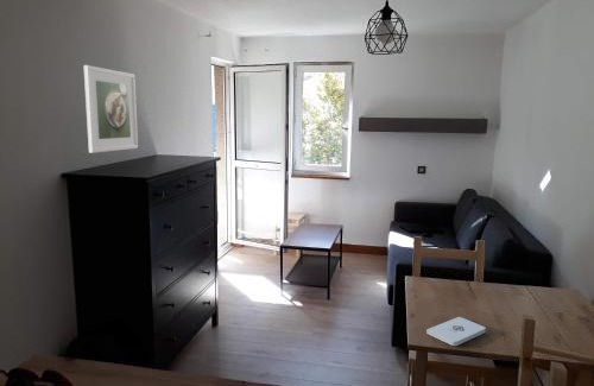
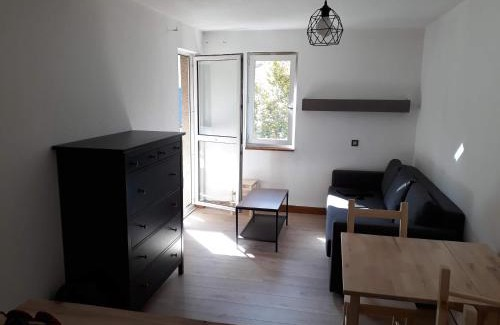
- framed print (113, 110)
- notepad (456, 330)
